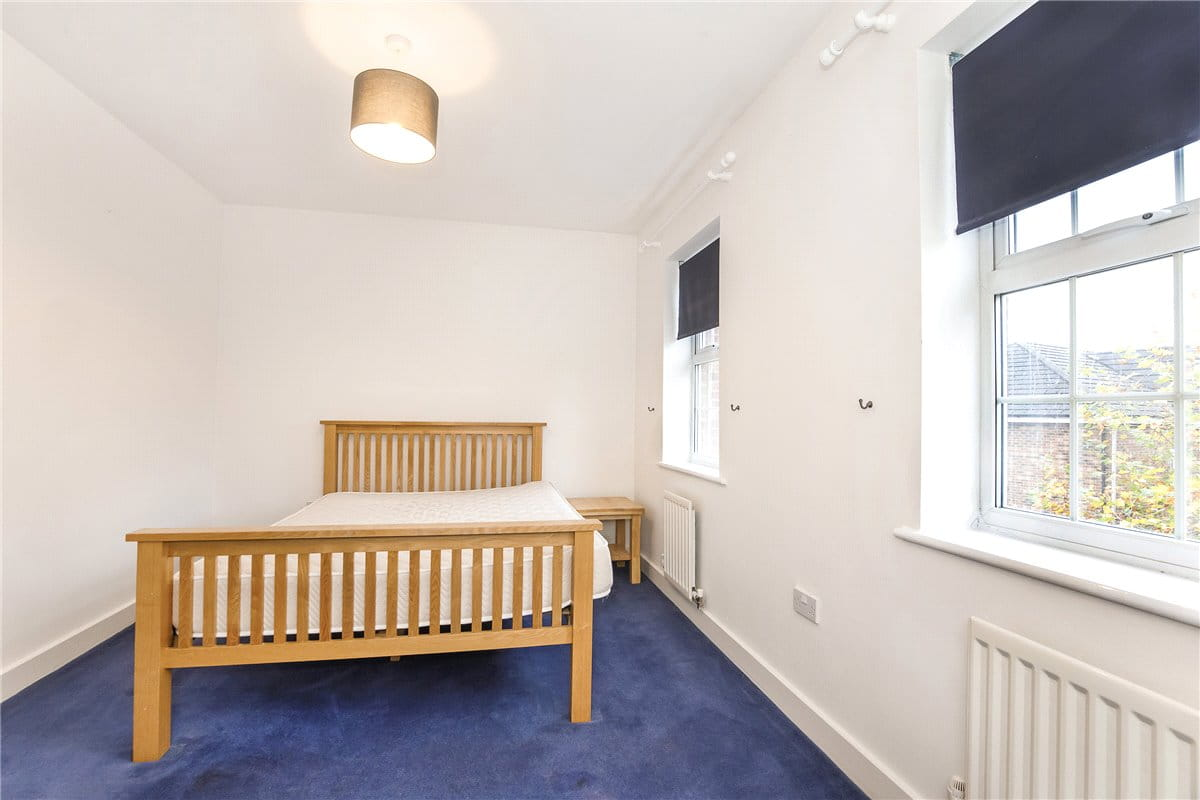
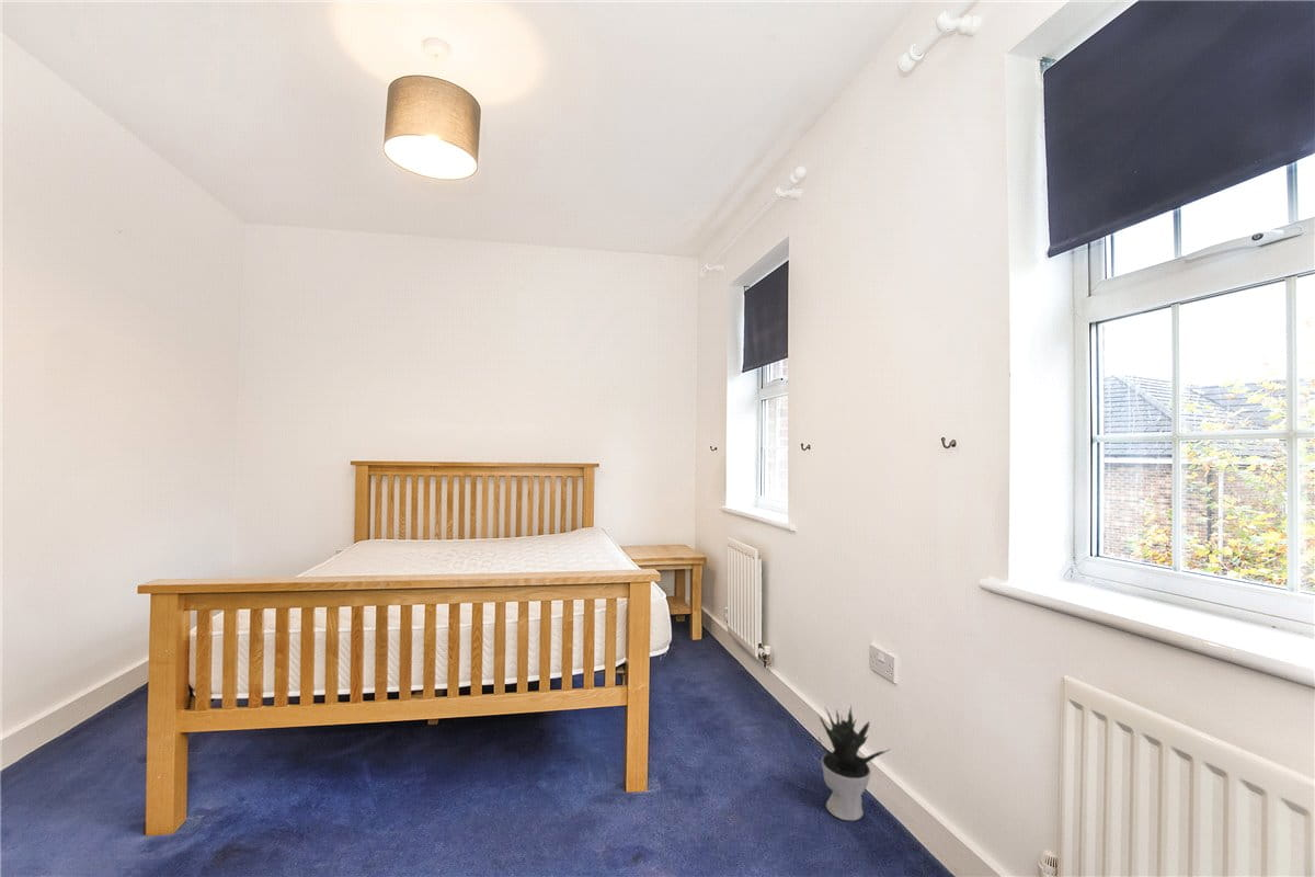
+ potted plant (841, 758)
